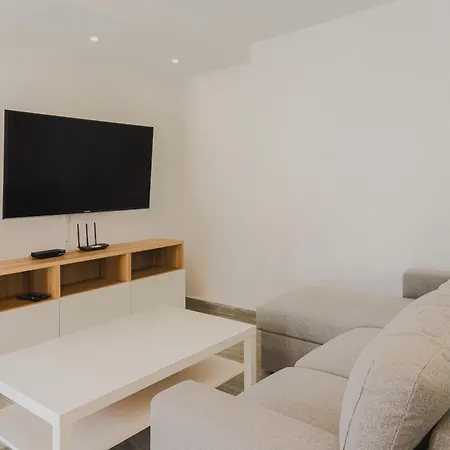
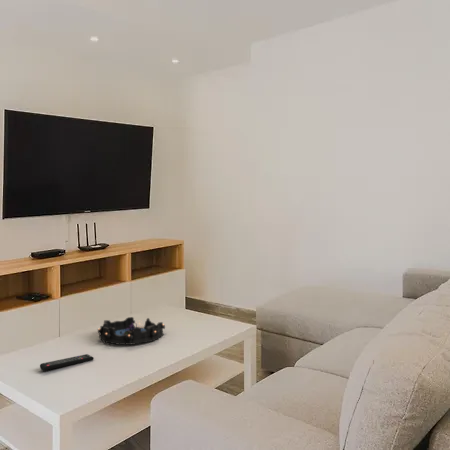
+ remote control (67, 362)
+ decorative bowl (130, 328)
